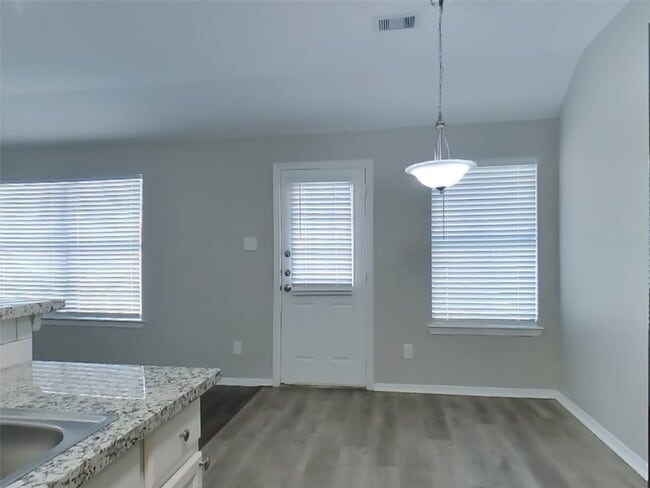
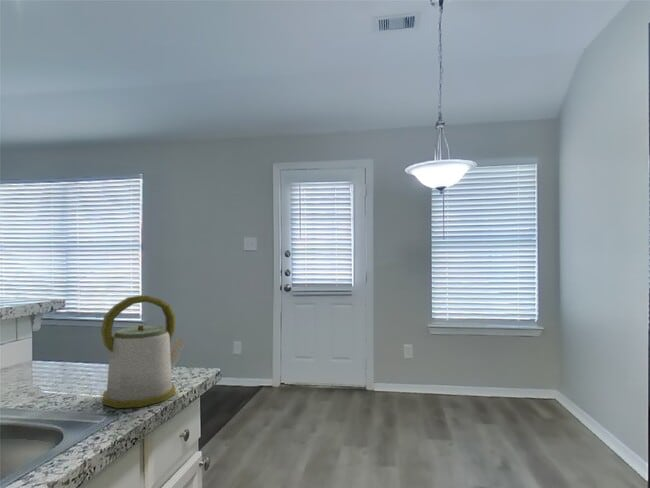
+ kettle (146, 344)
